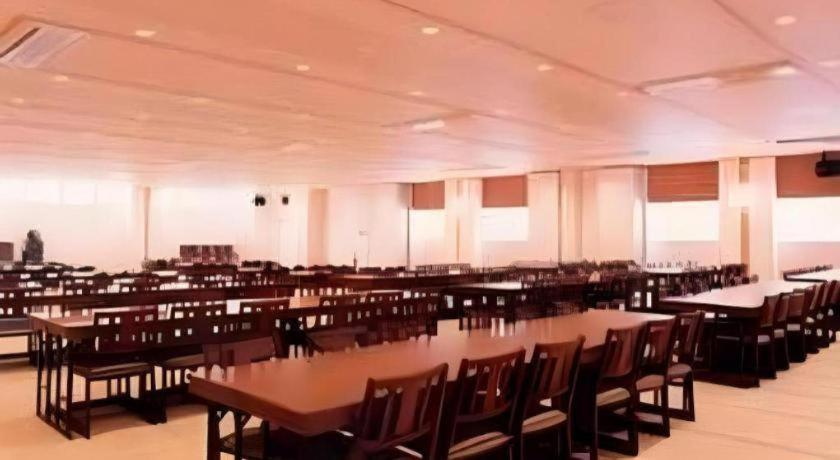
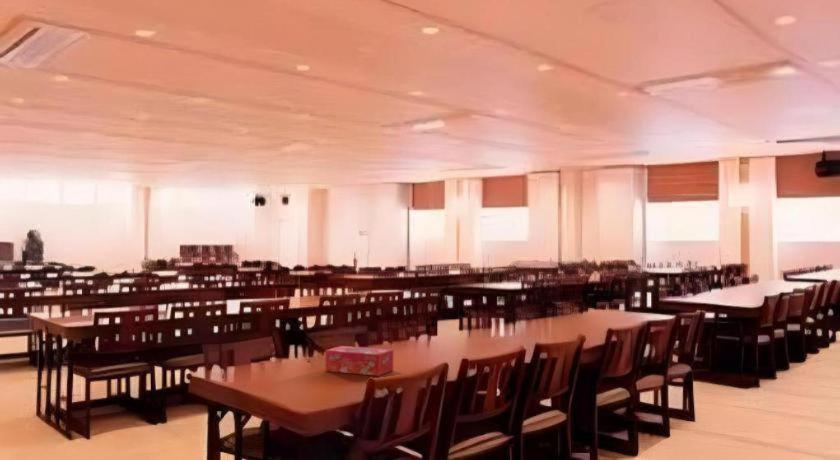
+ tissue box (359, 360)
